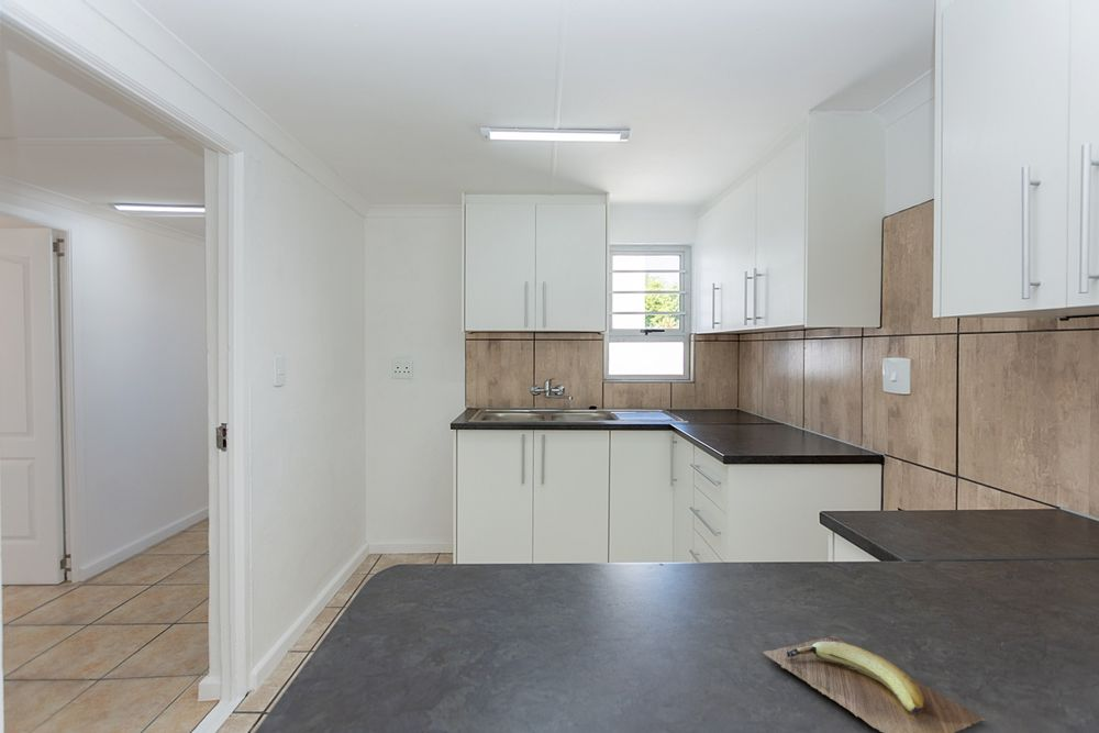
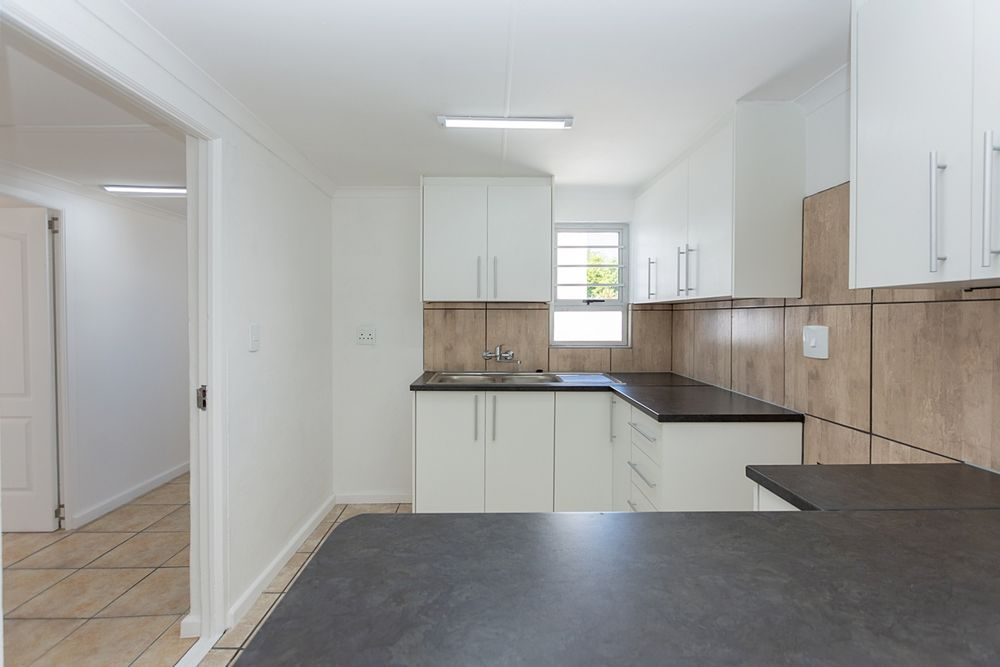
- banana (864, 674)
